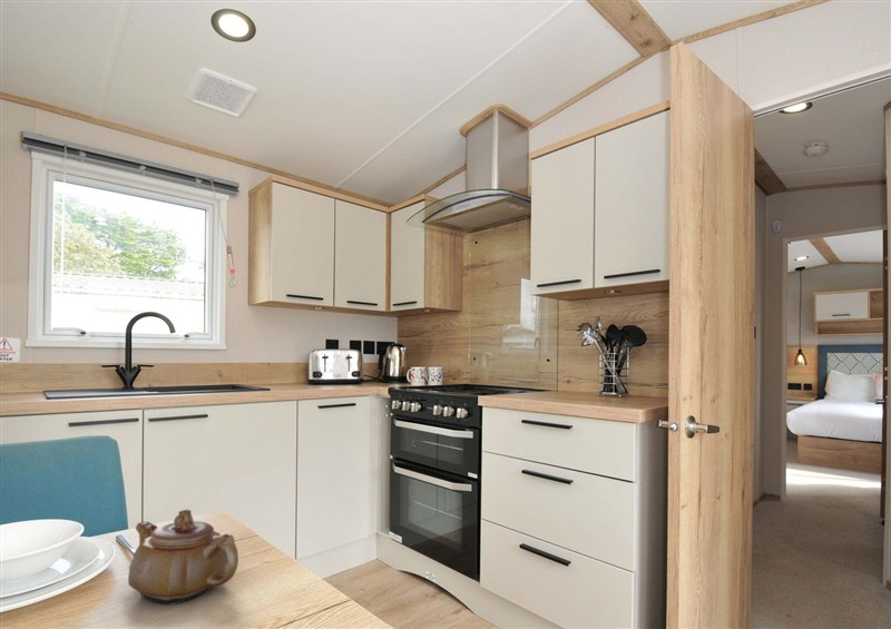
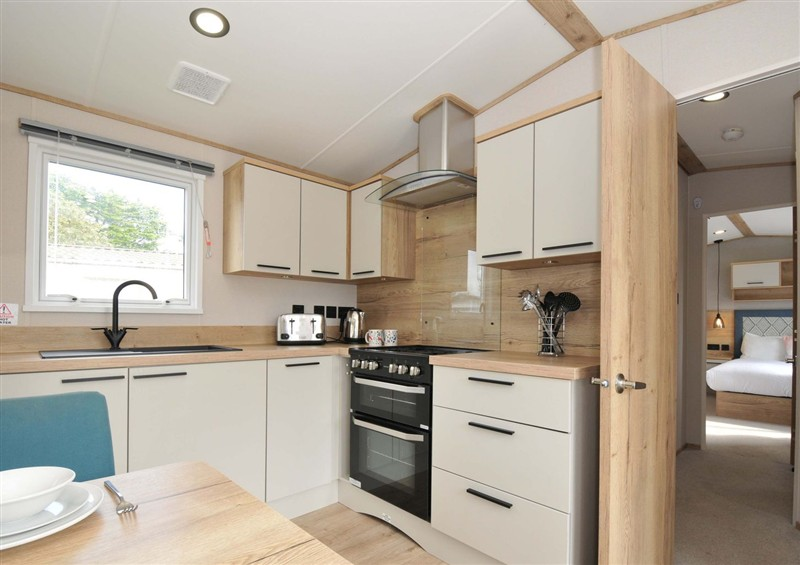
- teapot (182, 549)
